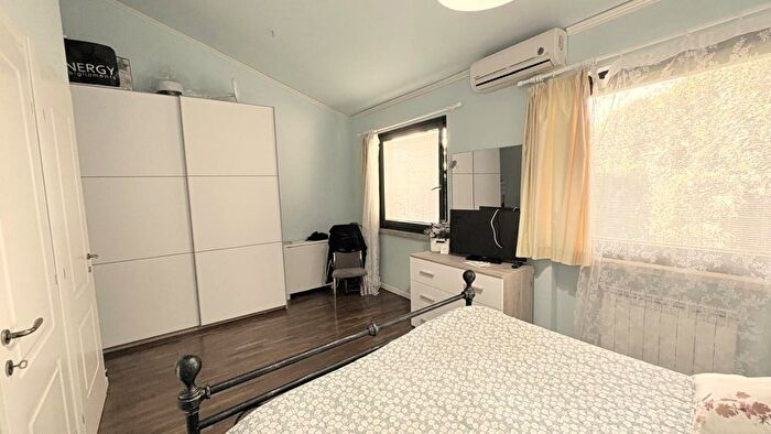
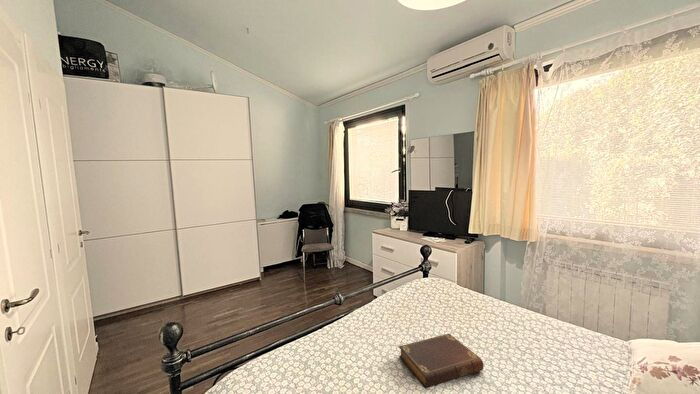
+ book (439, 358)
